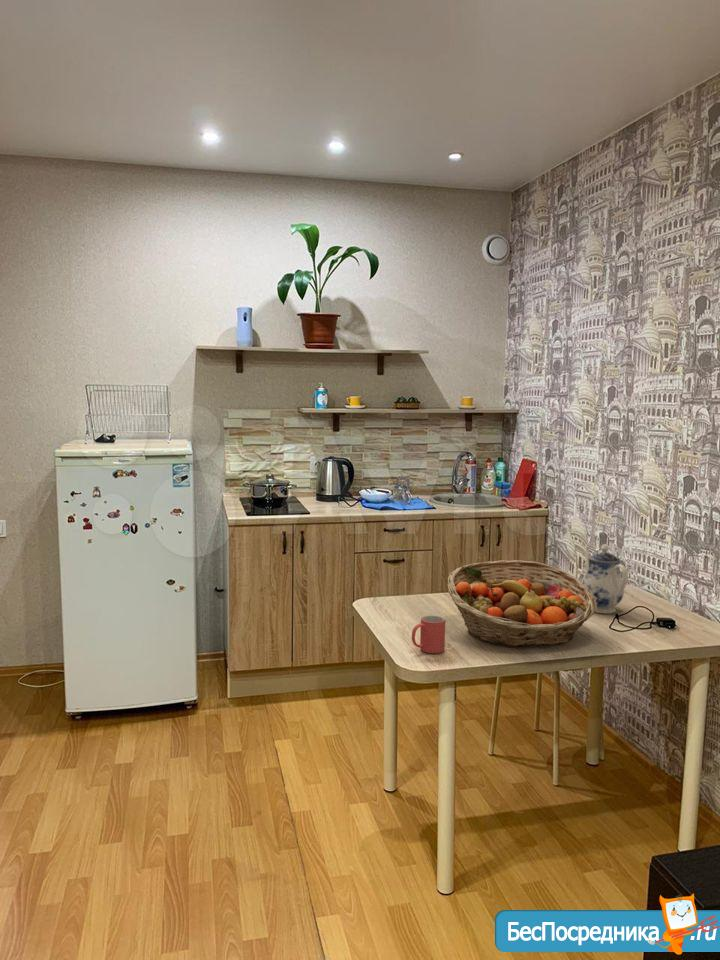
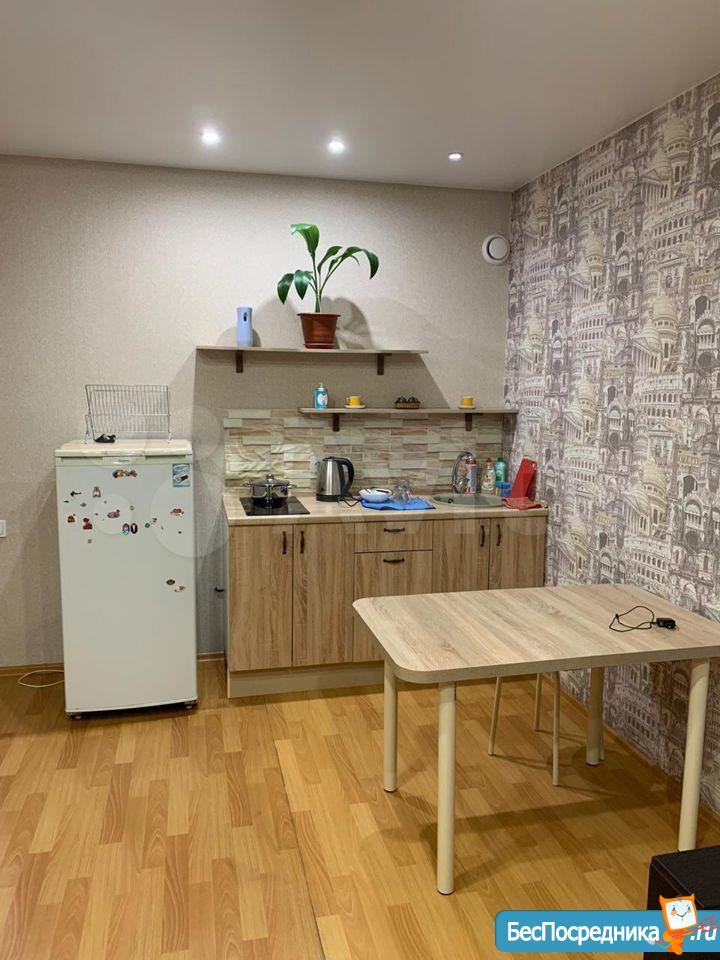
- teapot (603, 577)
- fruit basket (519, 602)
- mug (427, 635)
